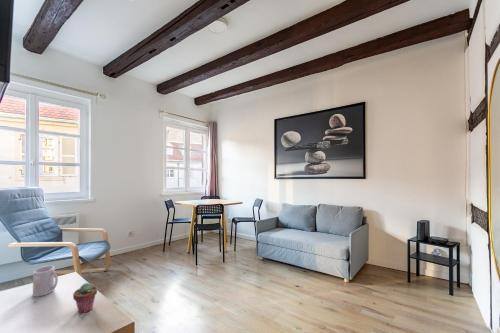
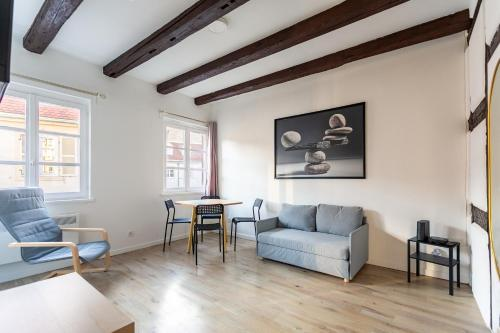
- potted succulent (85, 295)
- mug (46, 280)
